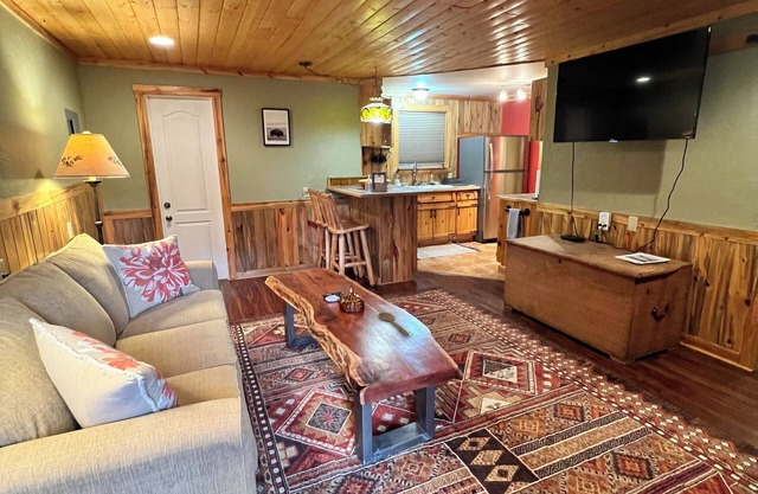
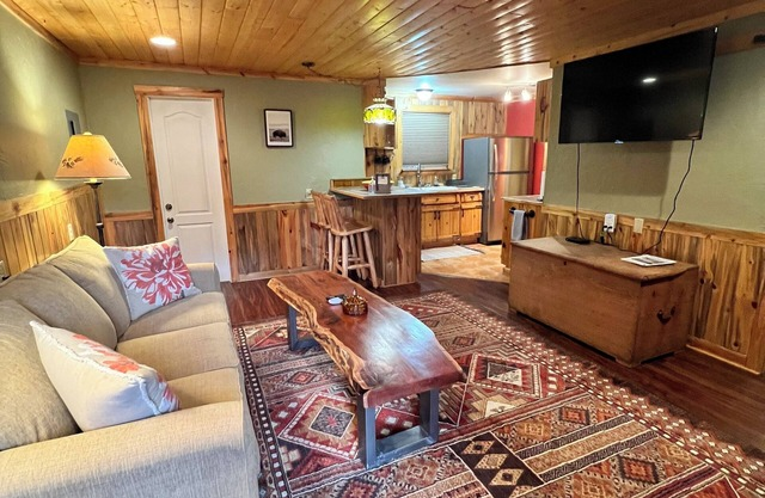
- wooden spoon (393, 322)
